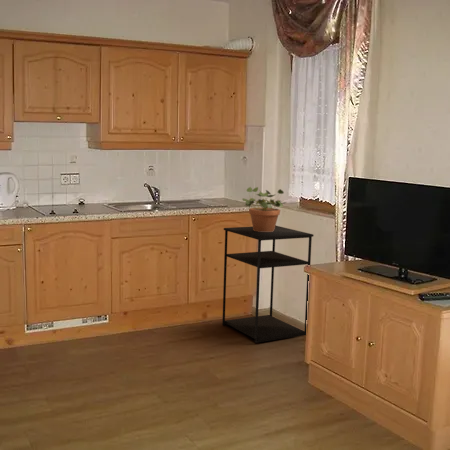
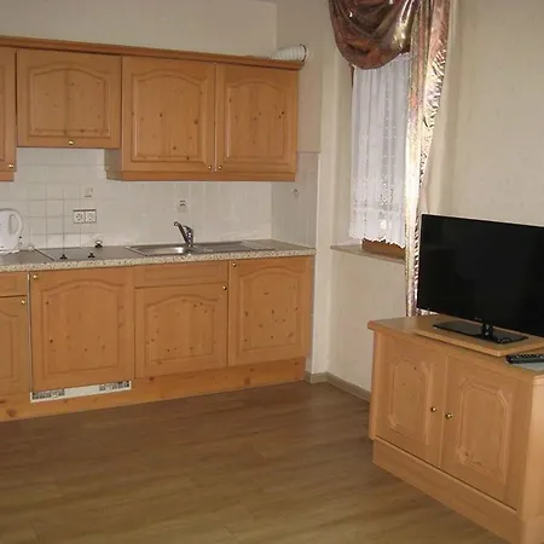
- shelving unit (271, 280)
- potted plant (261, 208)
